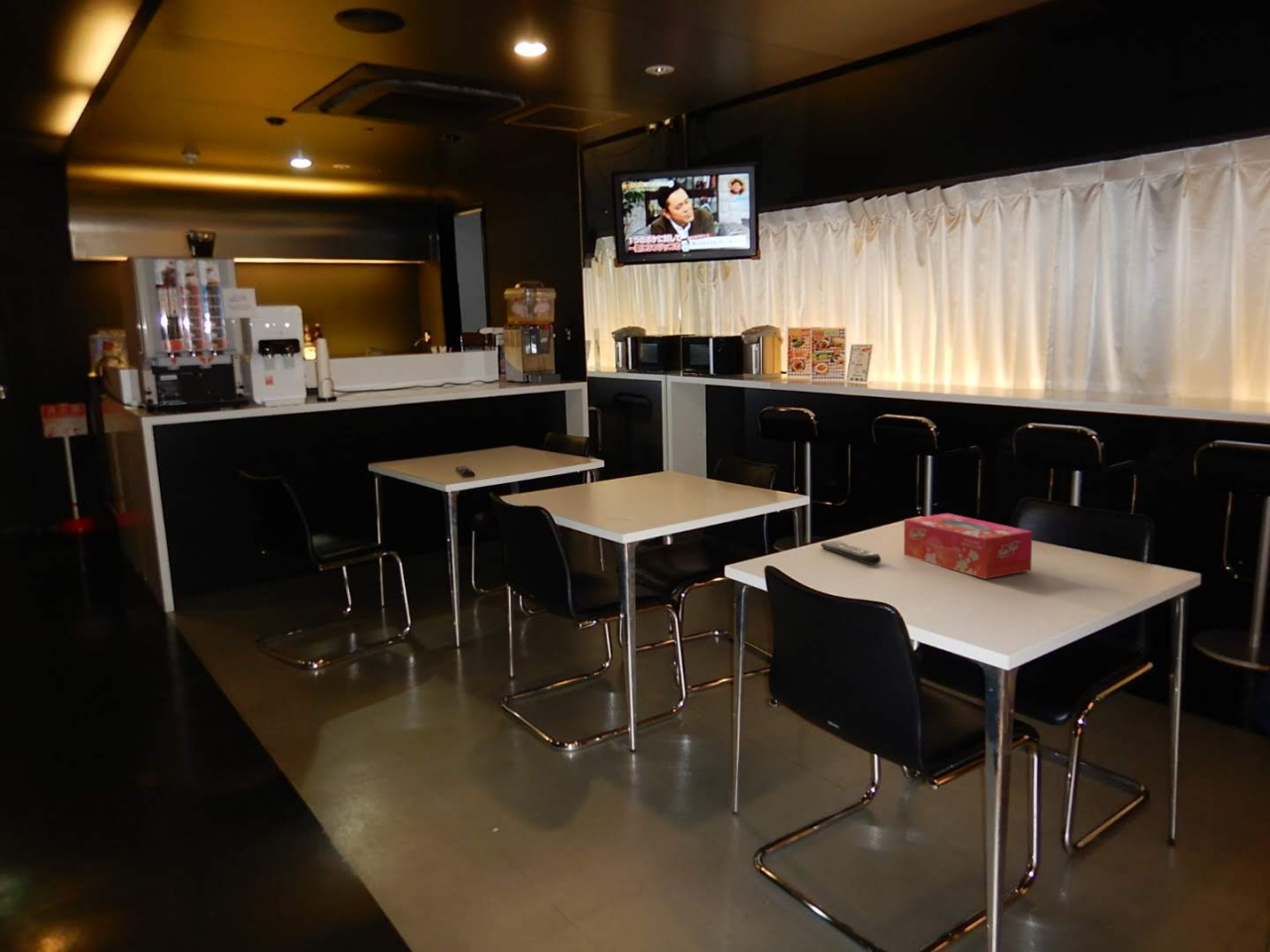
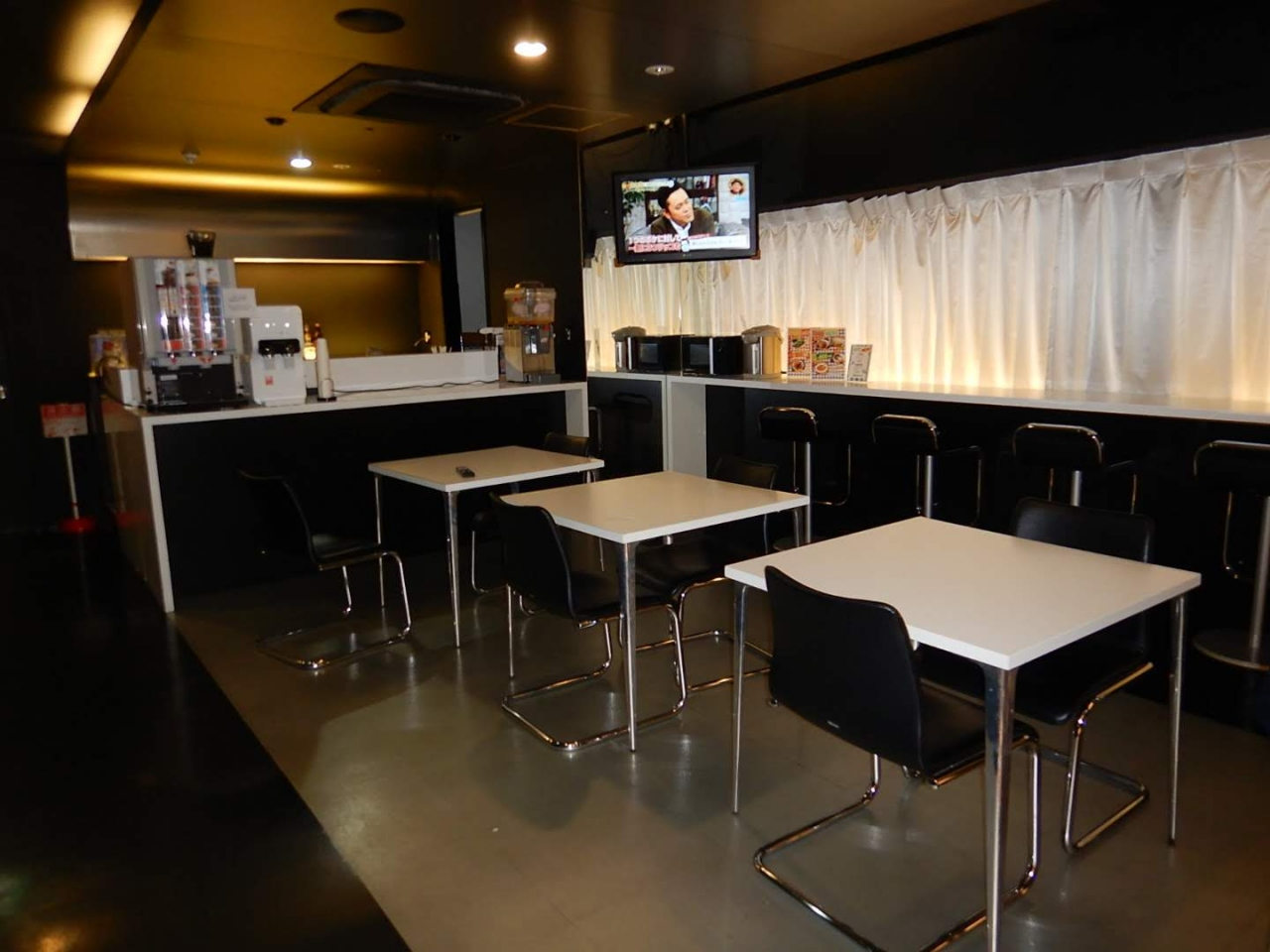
- tissue box (964, 543)
- remote control (849, 551)
